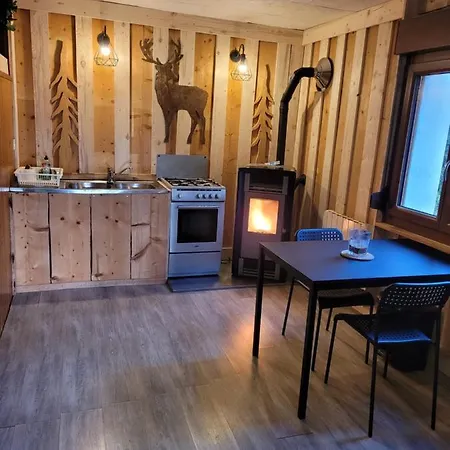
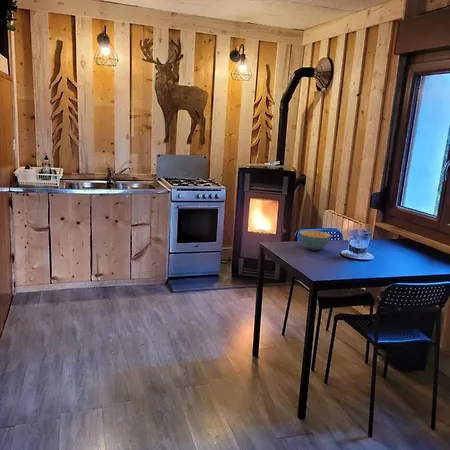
+ cereal bowl (314, 241)
